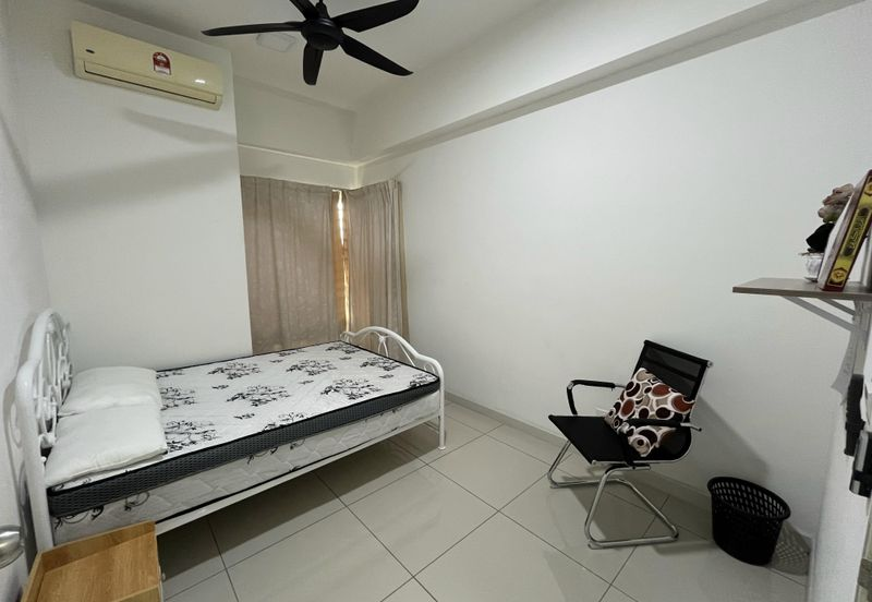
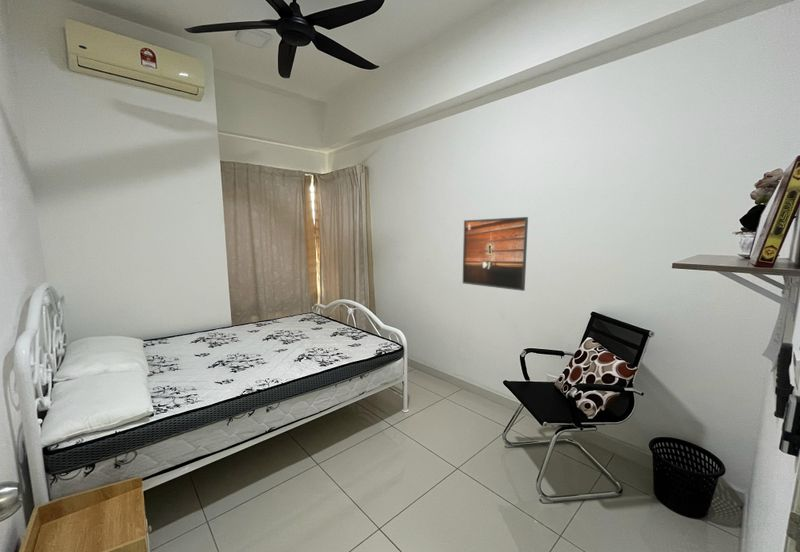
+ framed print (492, 253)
